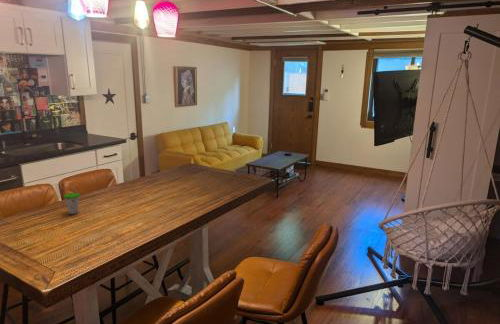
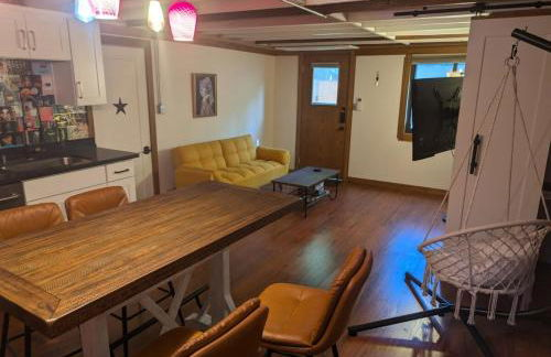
- cup (72, 199)
